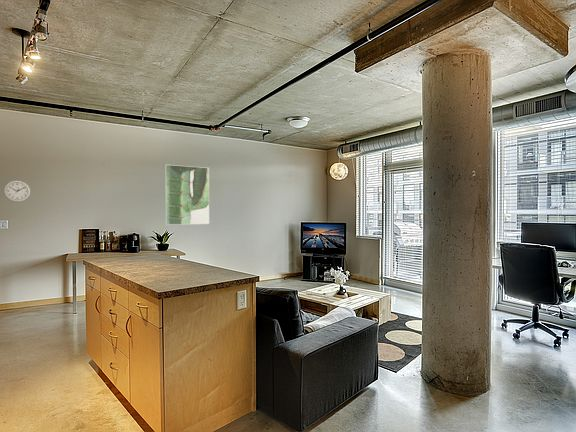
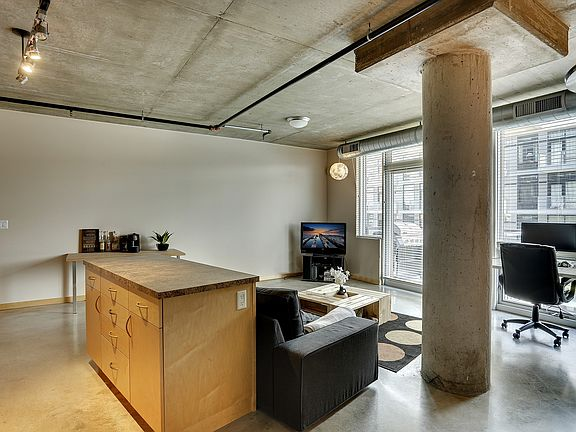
- wall clock (17, 191)
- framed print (187, 195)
